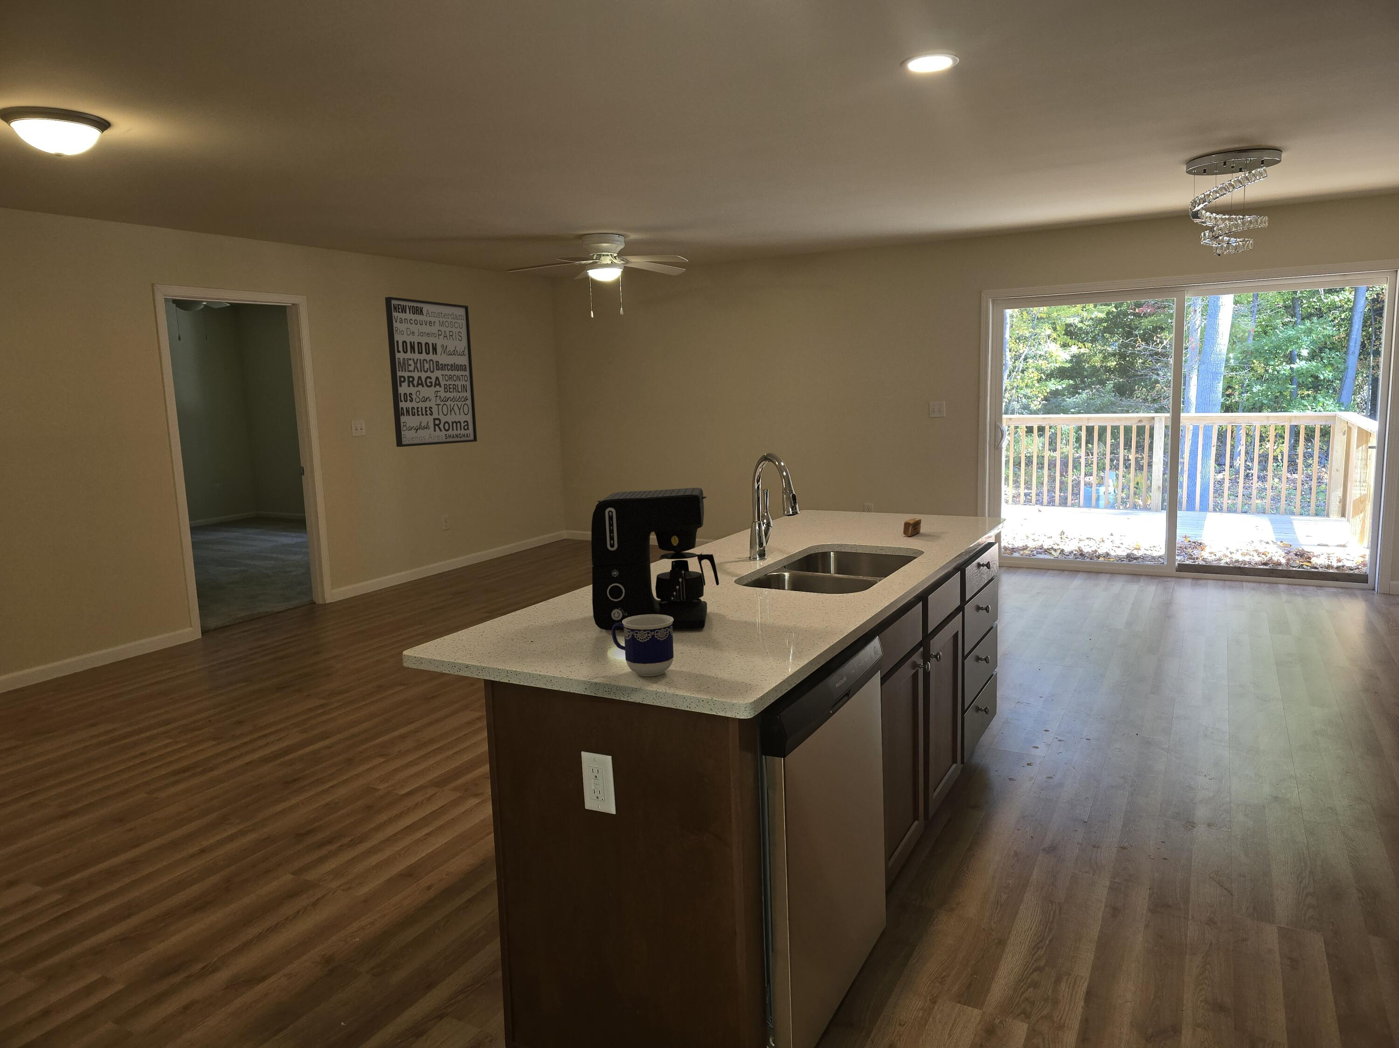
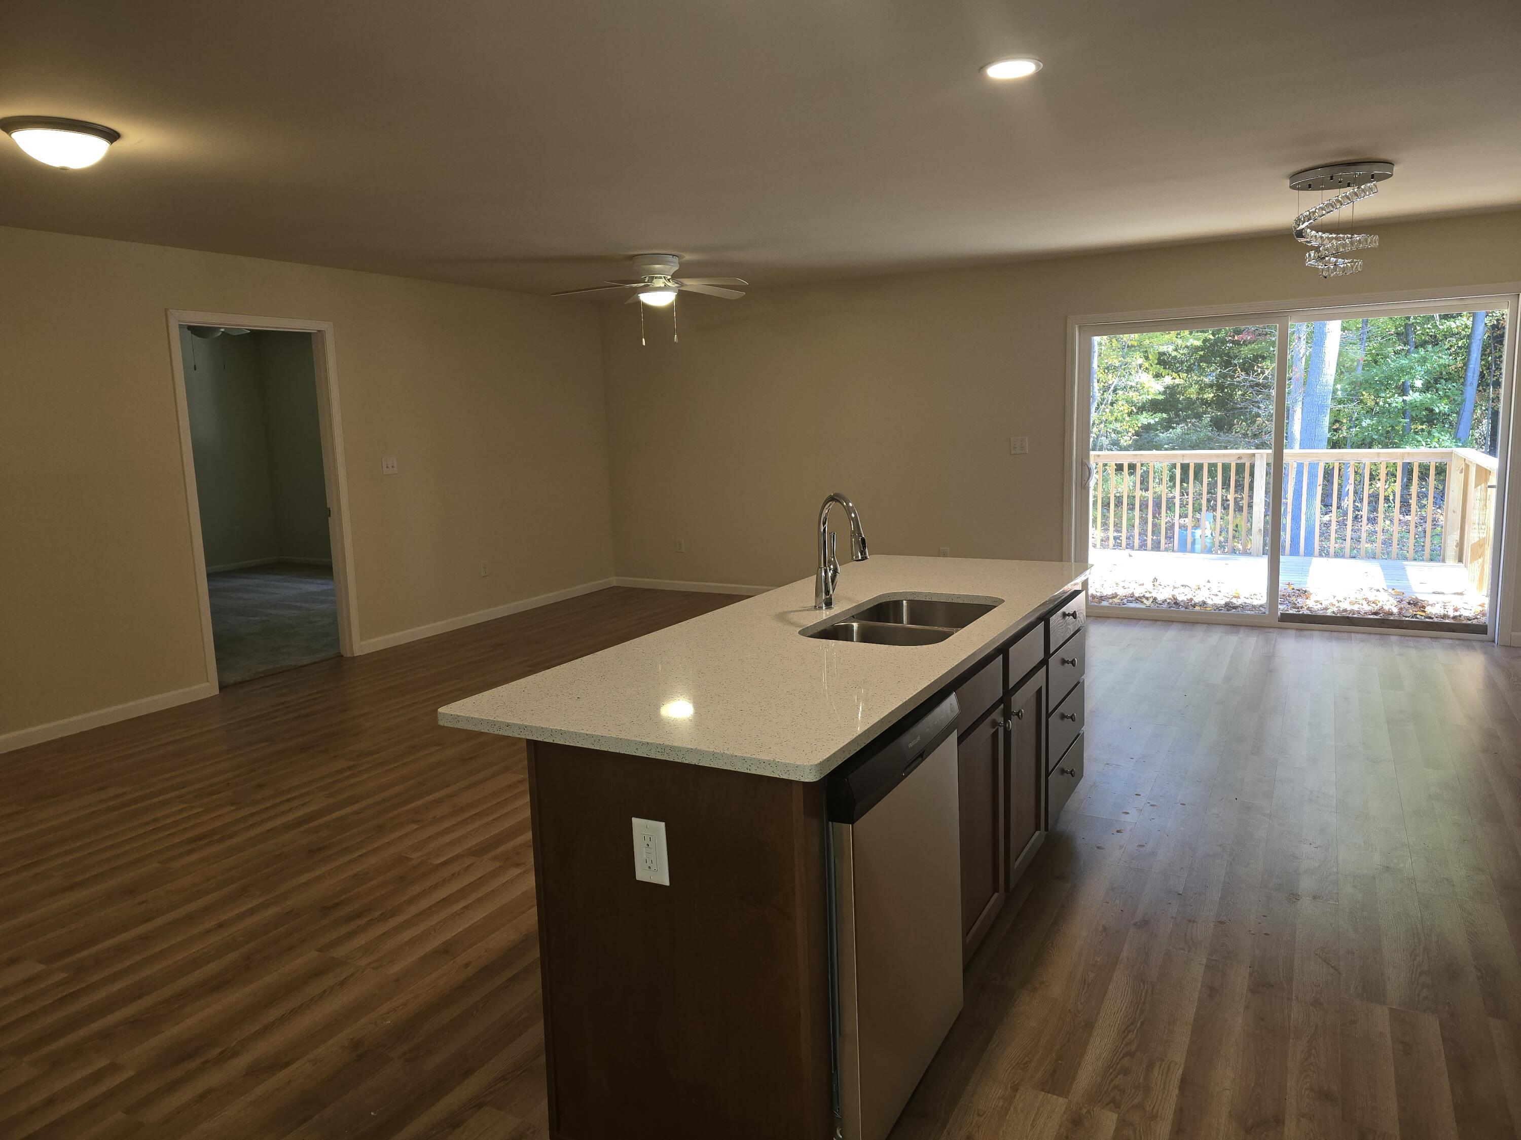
- coffee maker (660, 557)
- wall art (434, 373)
- soap bar (912, 527)
- cup (642, 645)
